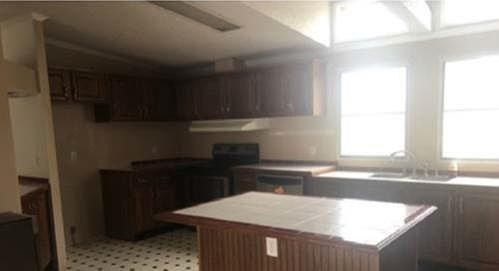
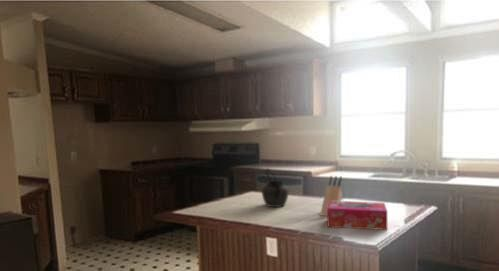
+ kettle (275, 187)
+ tissue box (356, 214)
+ knife block (332, 195)
